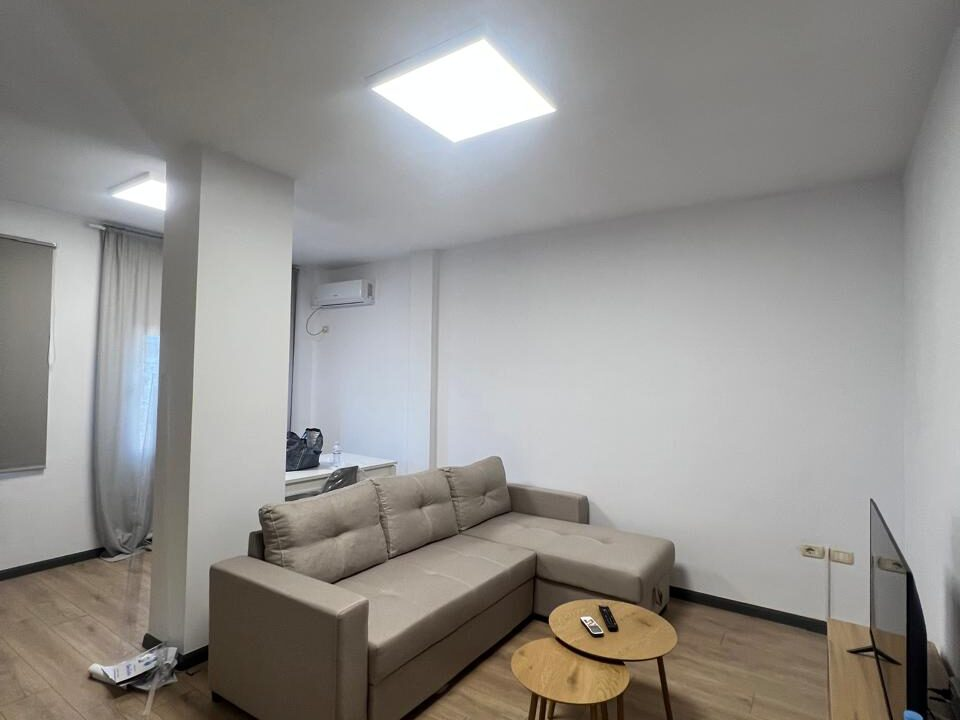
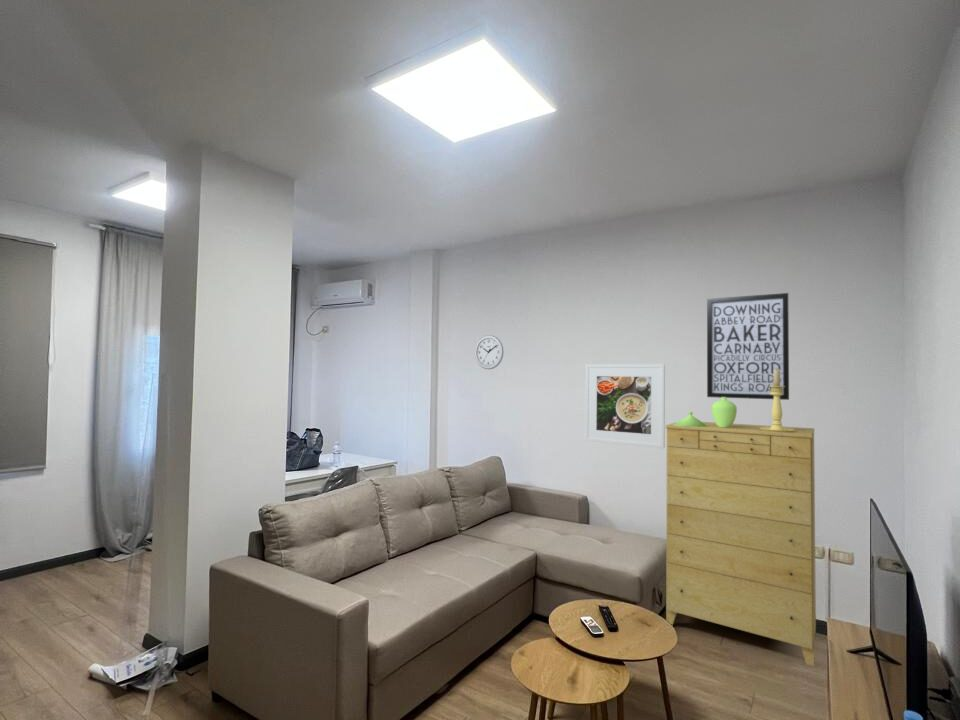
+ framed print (623, 404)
+ wall clock (488, 352)
+ wall art (746, 347)
+ dresser (739, 527)
+ decorative vase (712, 411)
+ candle holder (776, 399)
